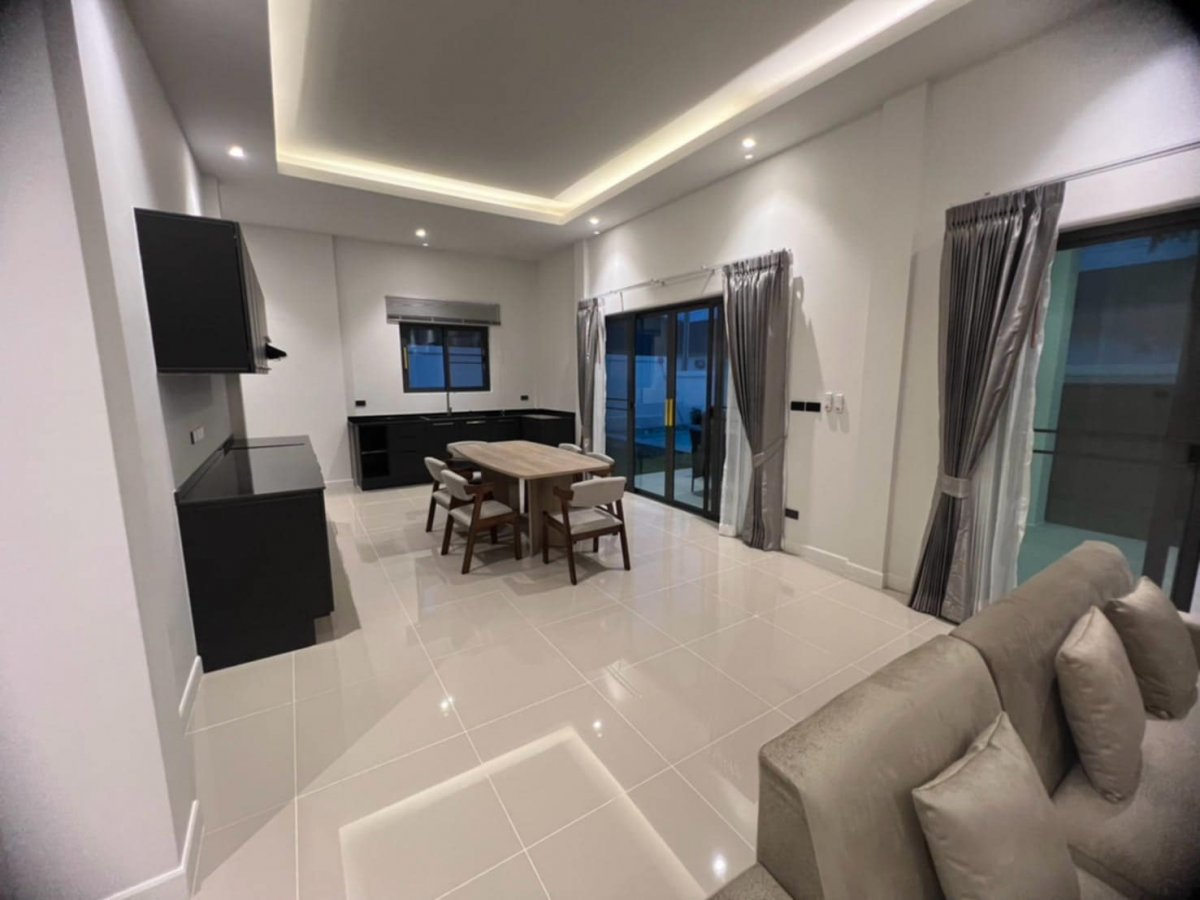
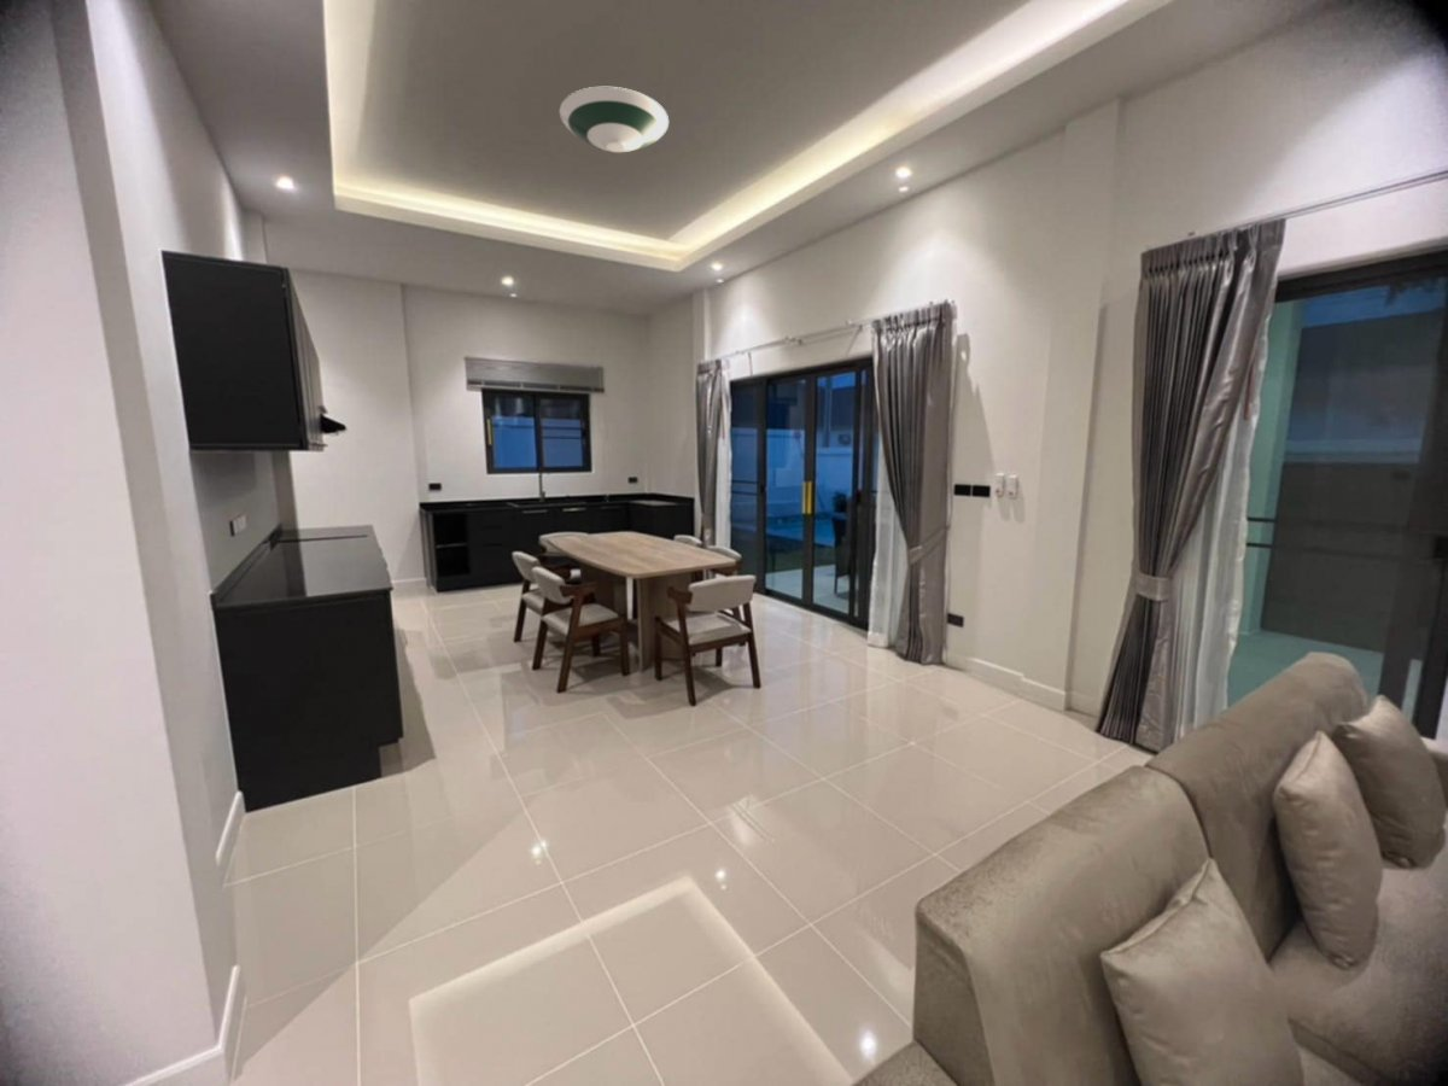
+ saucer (614, 133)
